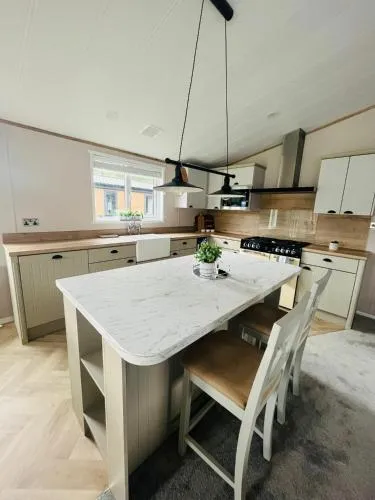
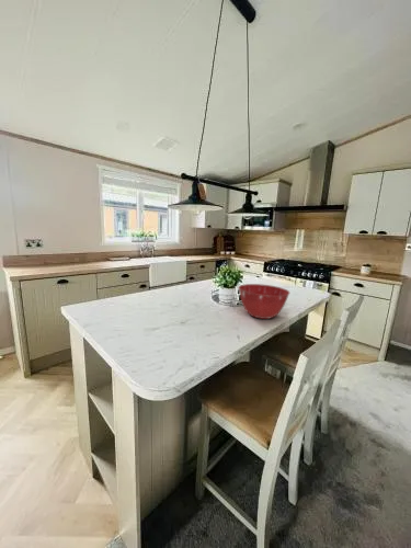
+ mixing bowl (262, 301)
